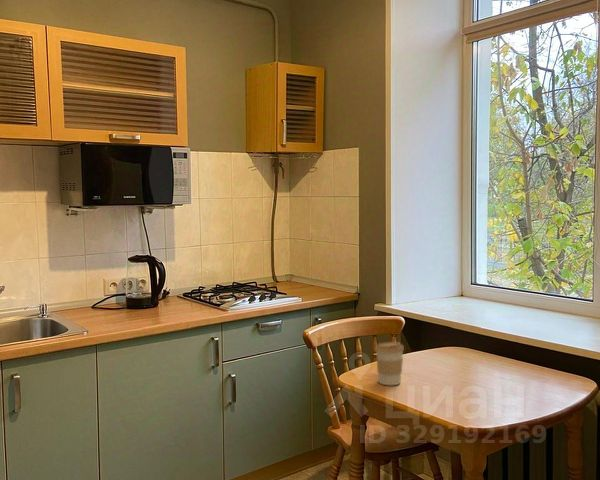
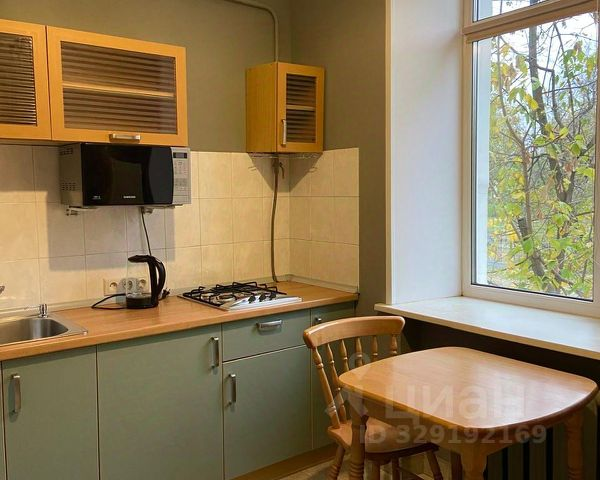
- coffee cup (389, 362)
